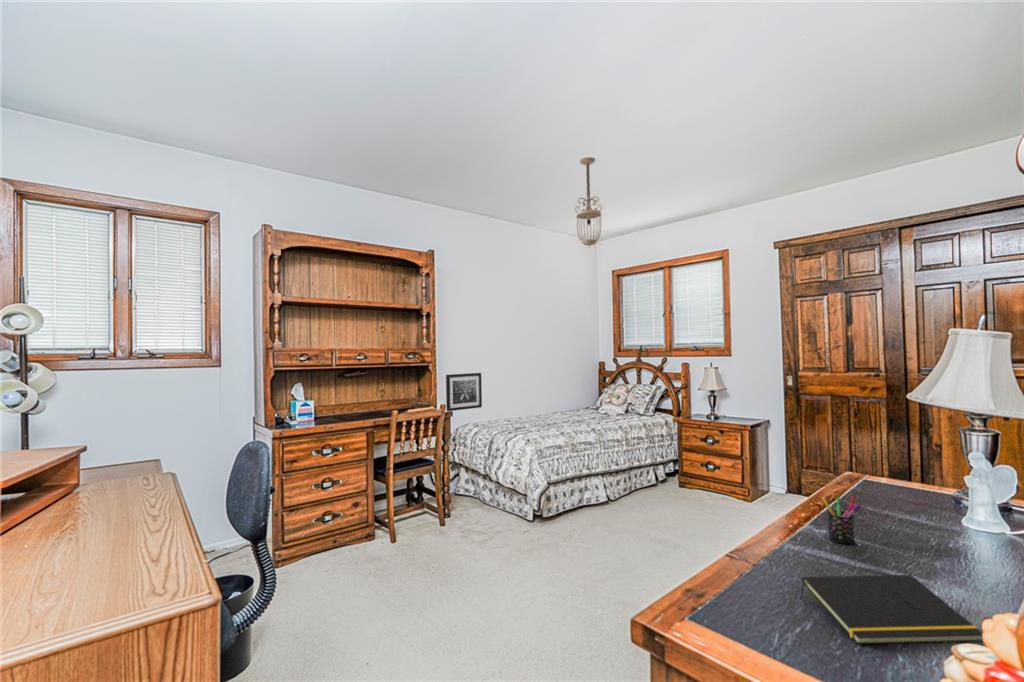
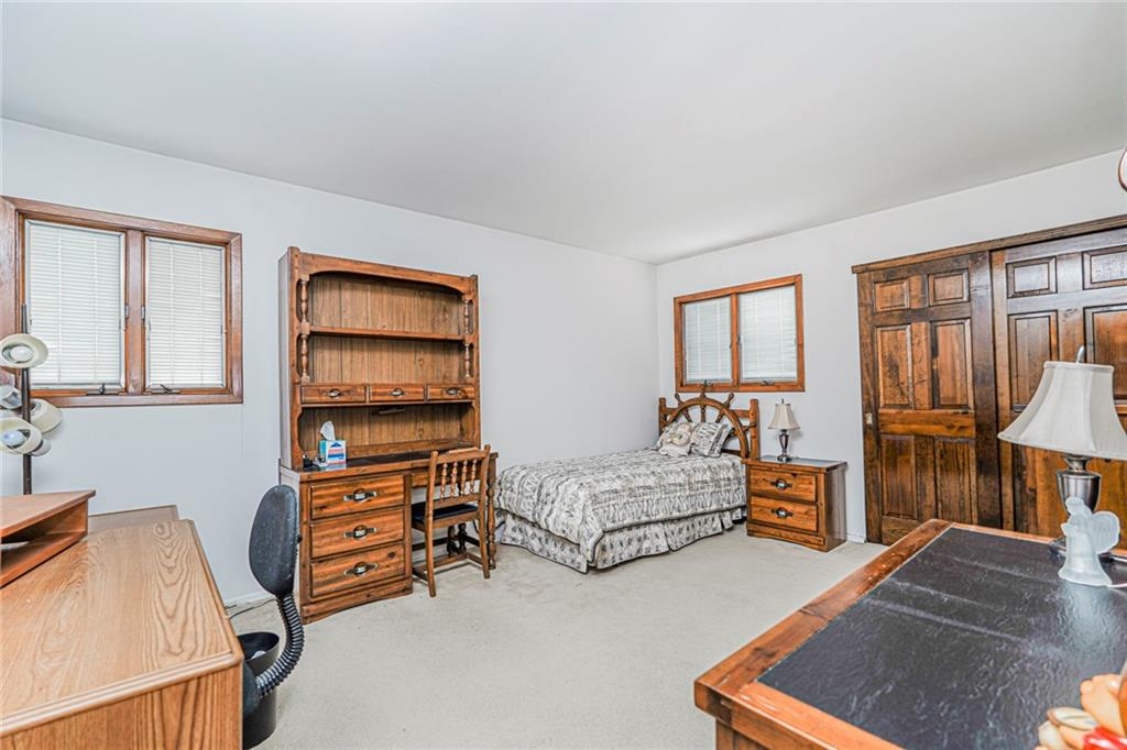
- wall art (464, 391)
- pen holder (842, 516)
- ceiling light fixture (588, 203)
- notepad (886, 606)
